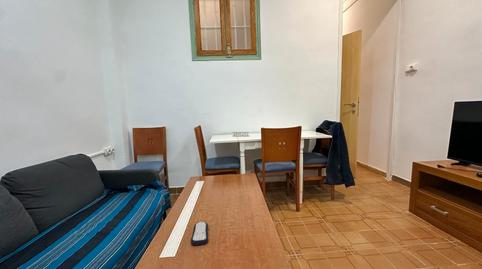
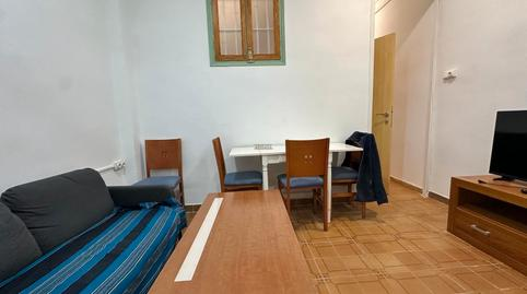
- remote control (200, 232)
